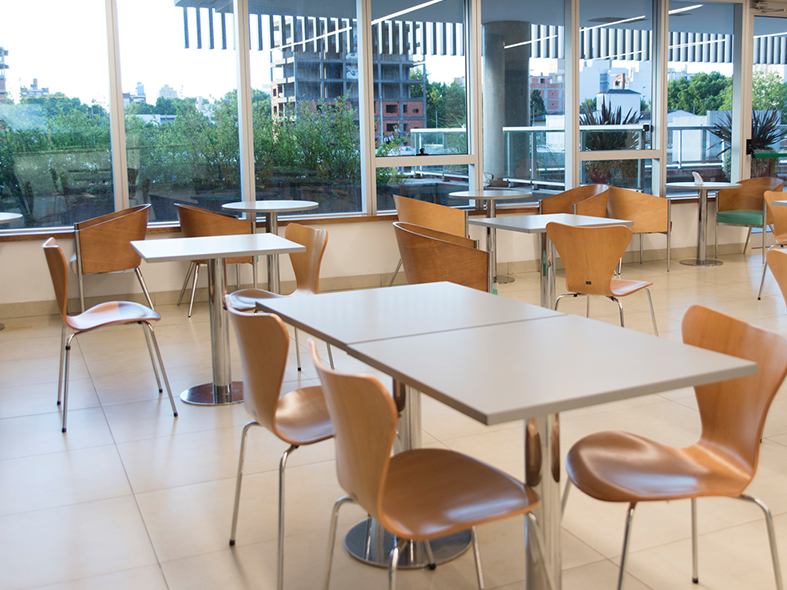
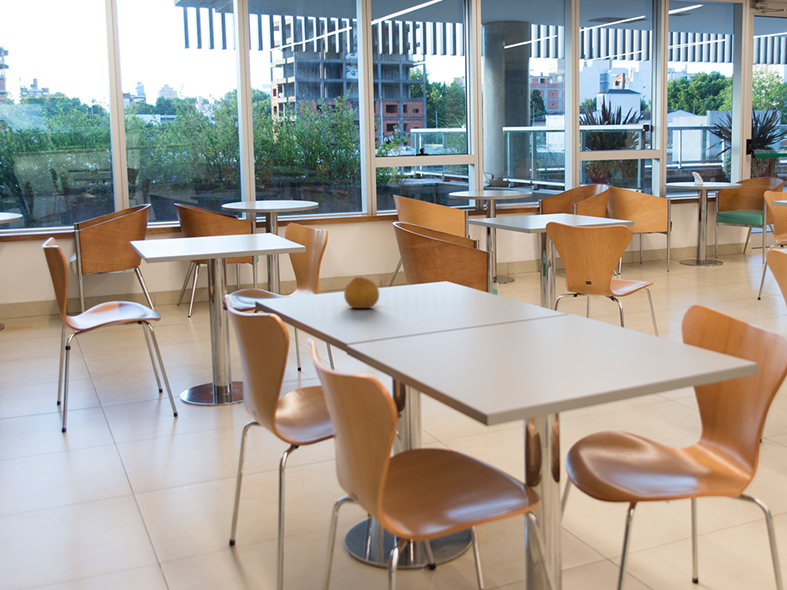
+ fruit (361, 292)
